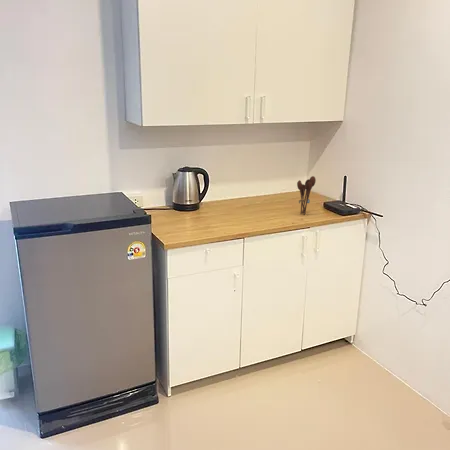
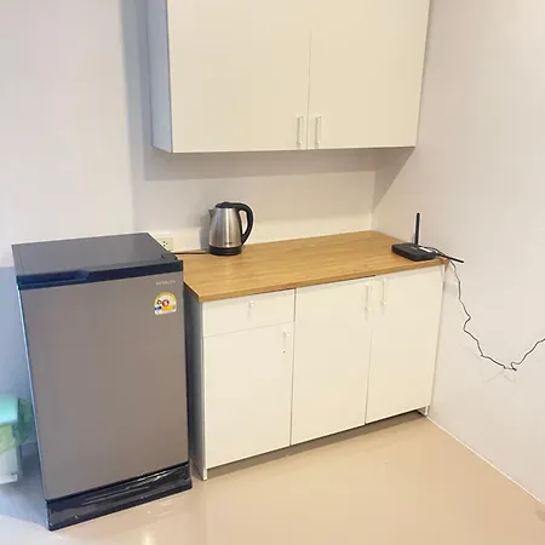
- utensil holder (305, 195)
